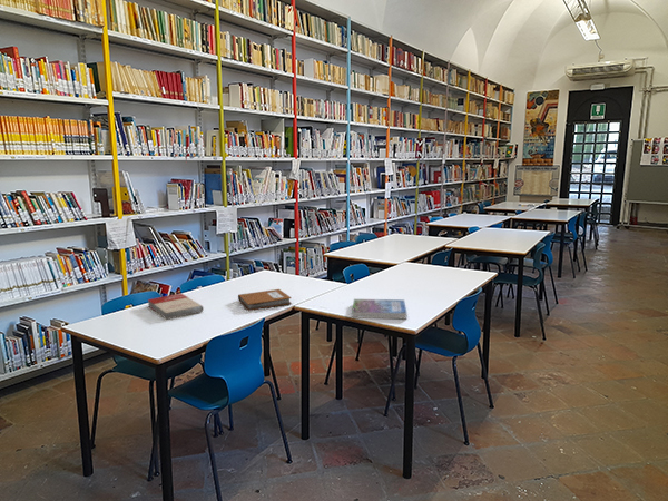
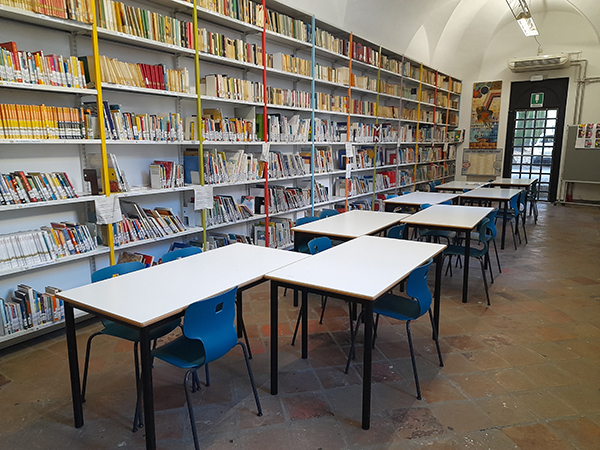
- book (175, 305)
- book (379, 308)
- notebook (265, 298)
